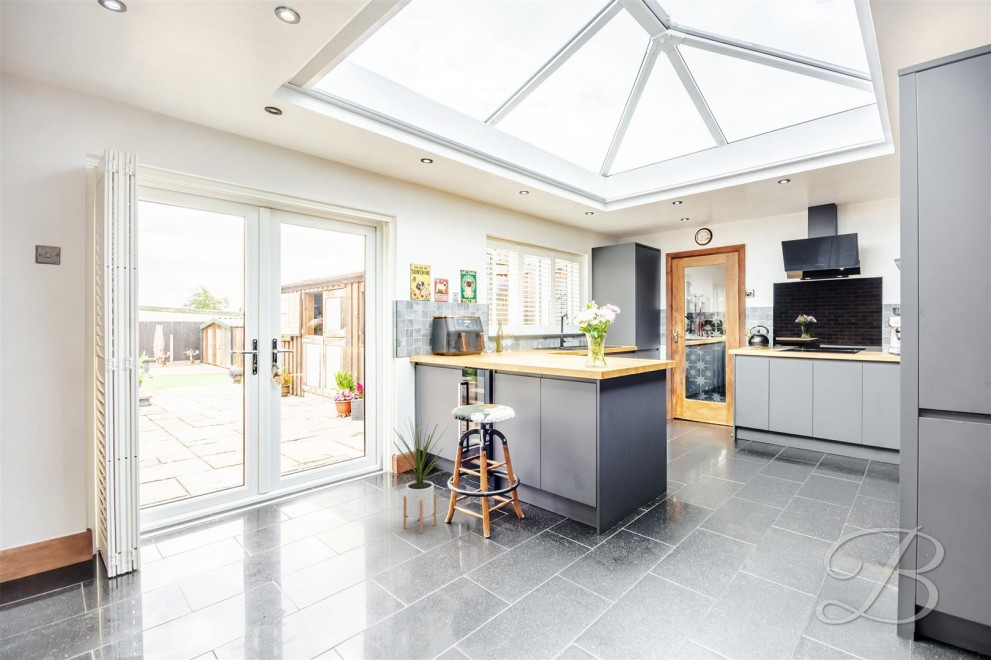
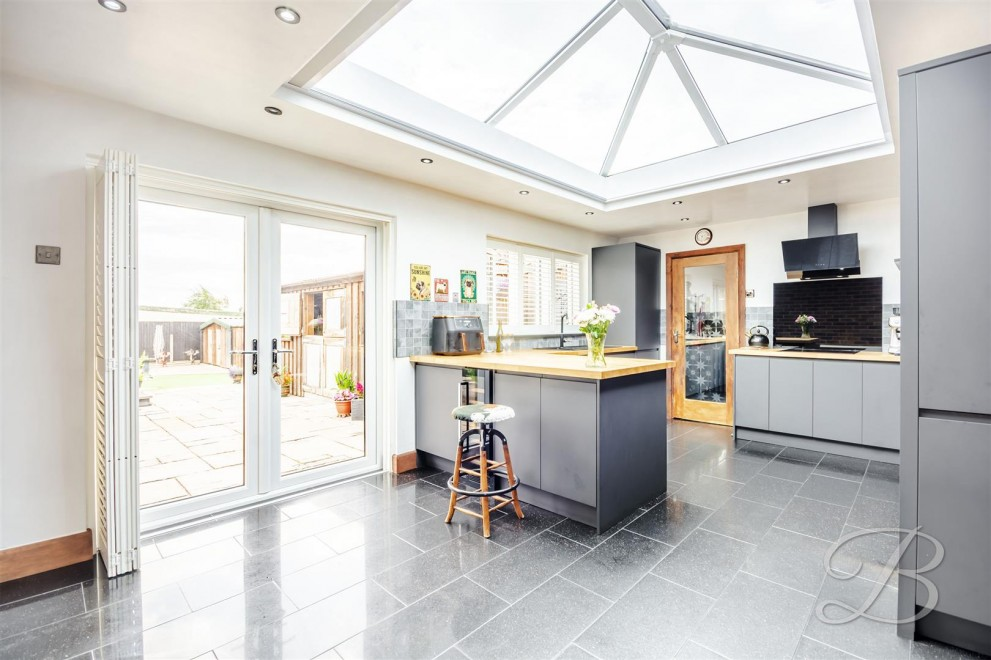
- house plant (421, 472)
